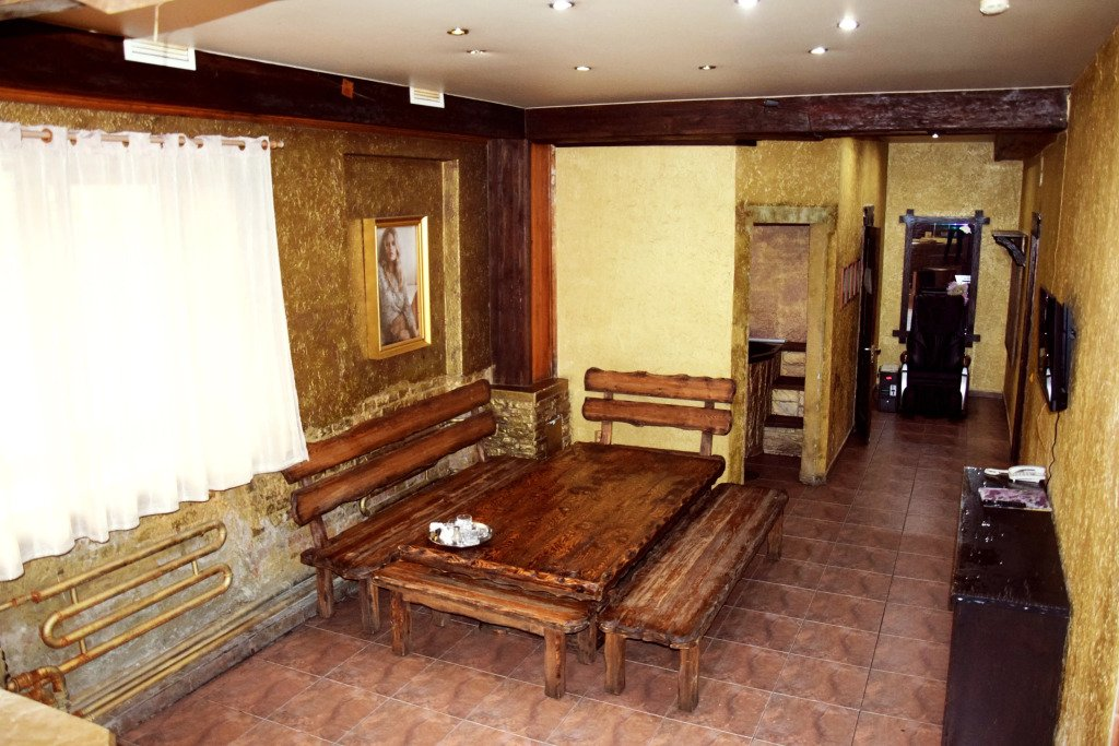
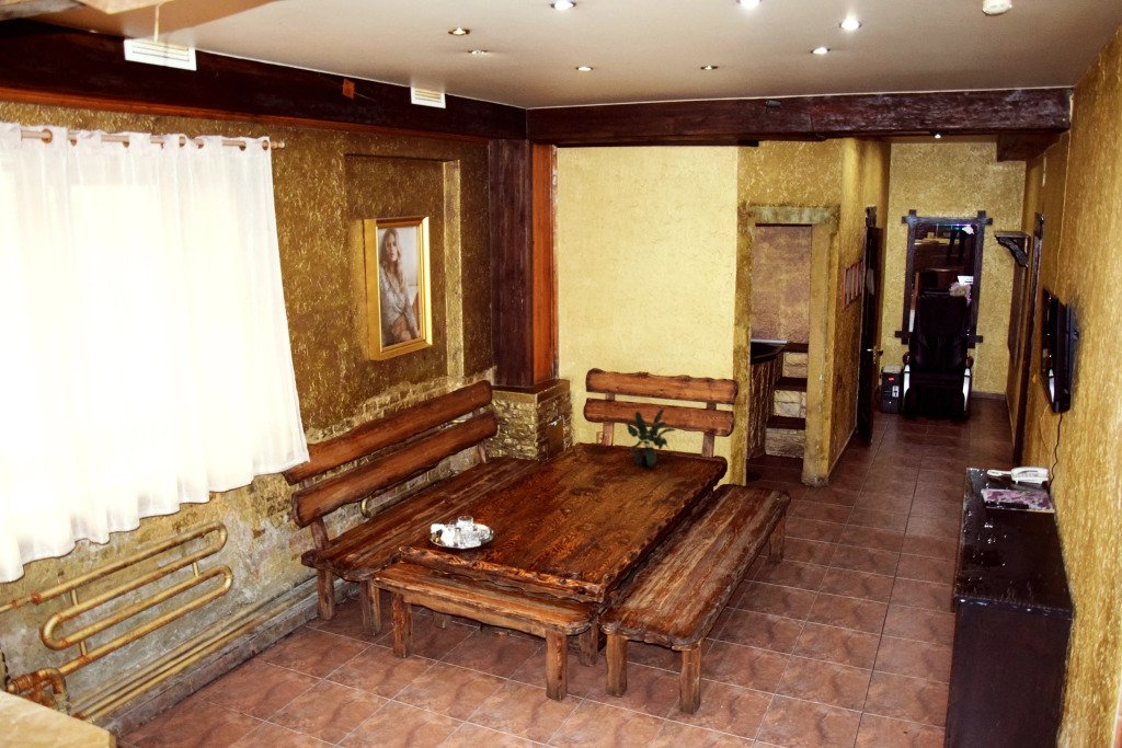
+ potted plant (650, 439)
